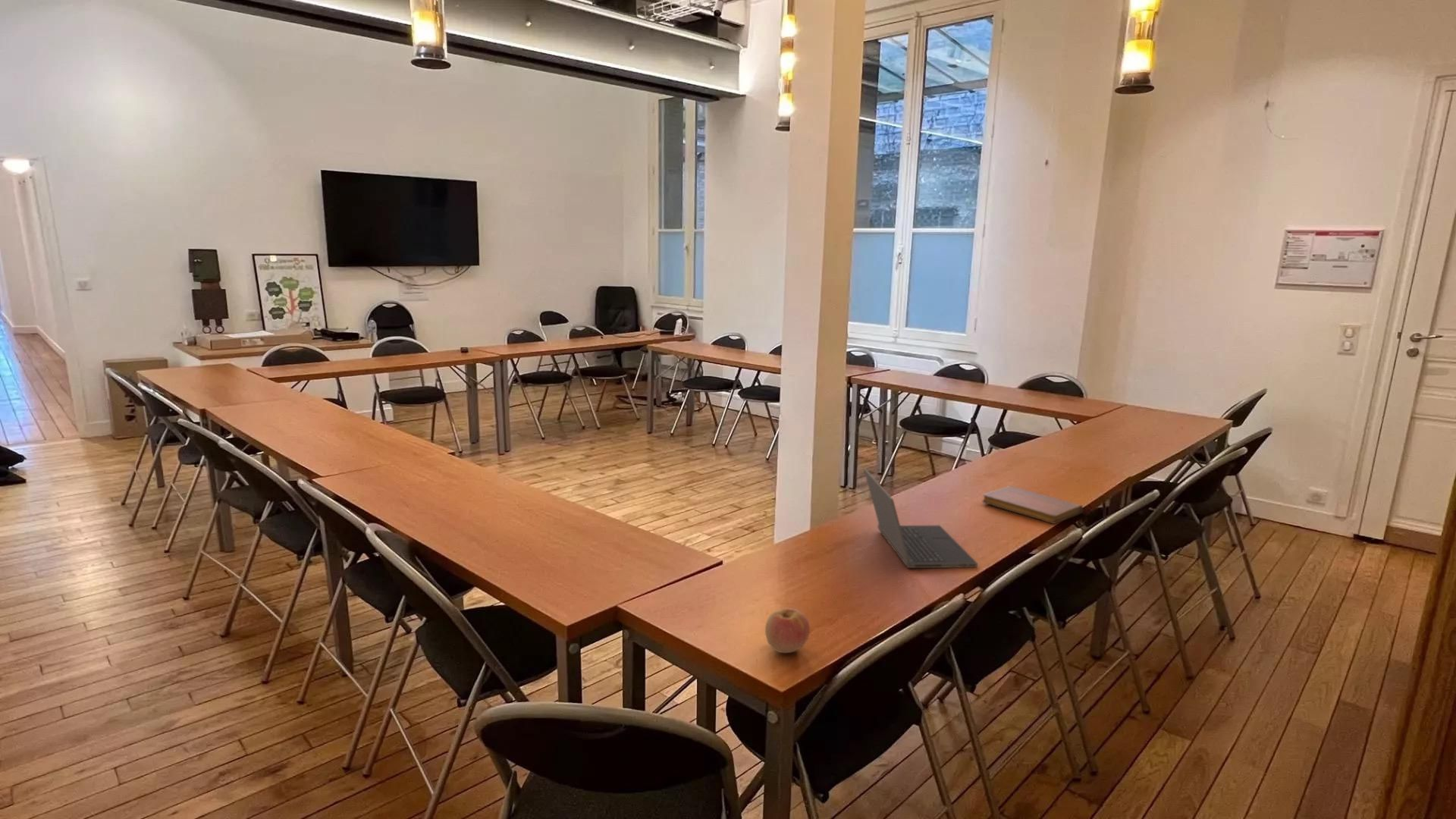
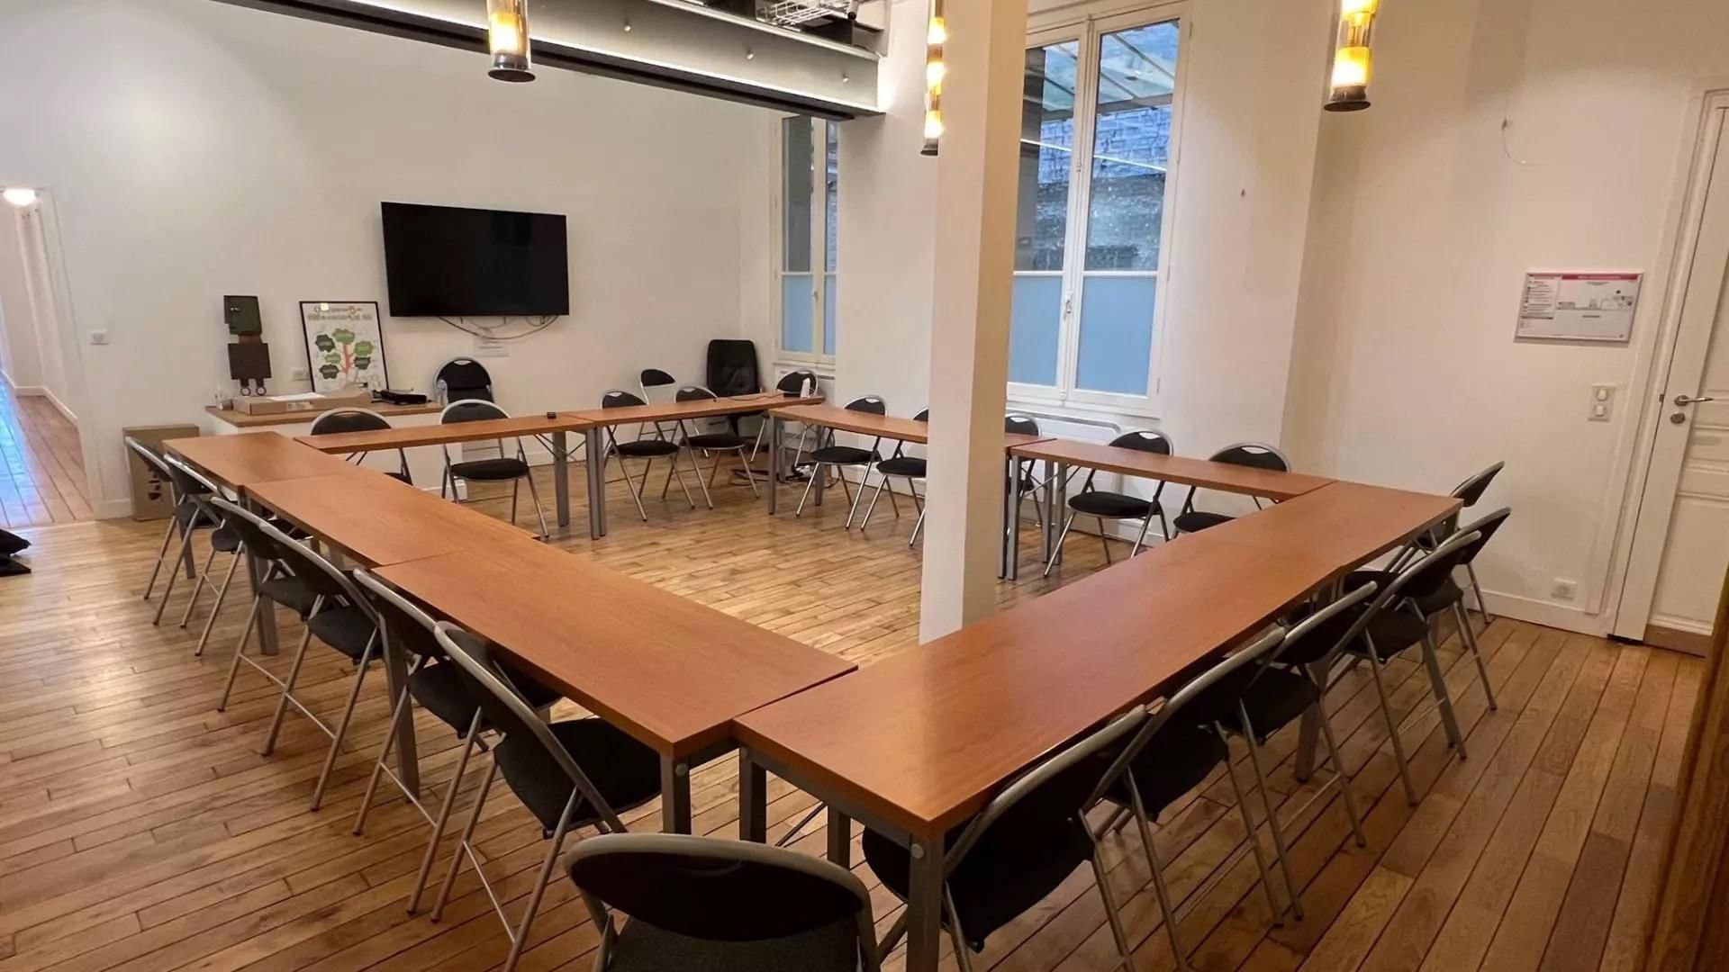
- notebook (1031, 503)
- apple (786, 630)
- laptop computer (917, 526)
